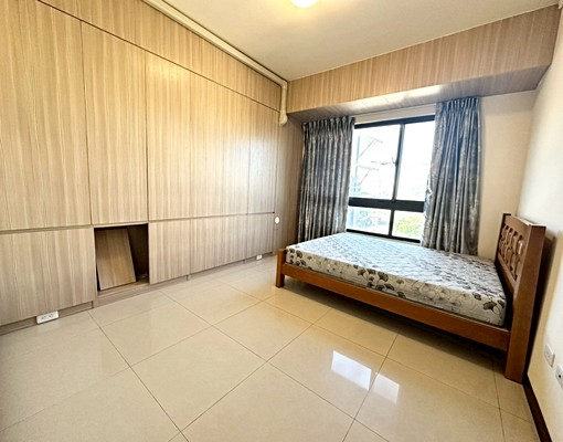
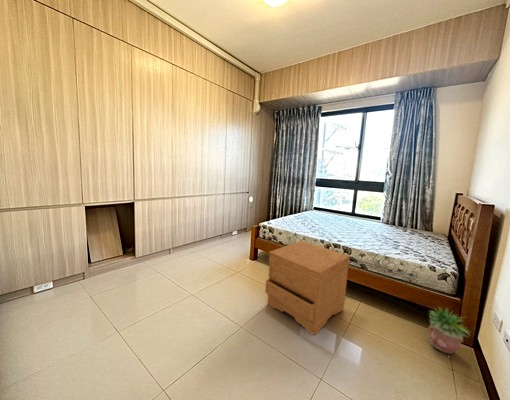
+ nightstand (305, 281)
+ potted plant (447, 329)
